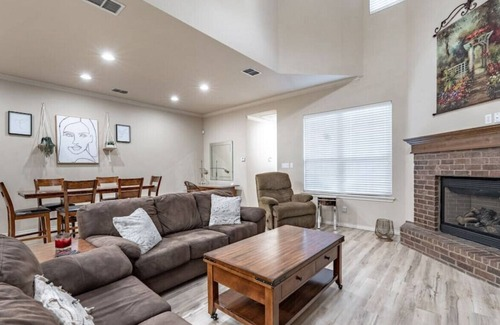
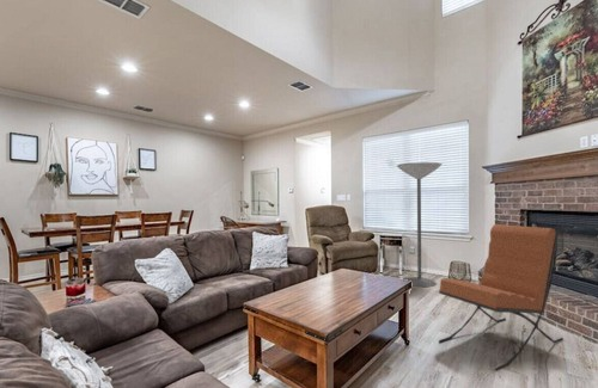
+ floor lamp (419, 223)
+ lounge chair (500, 284)
